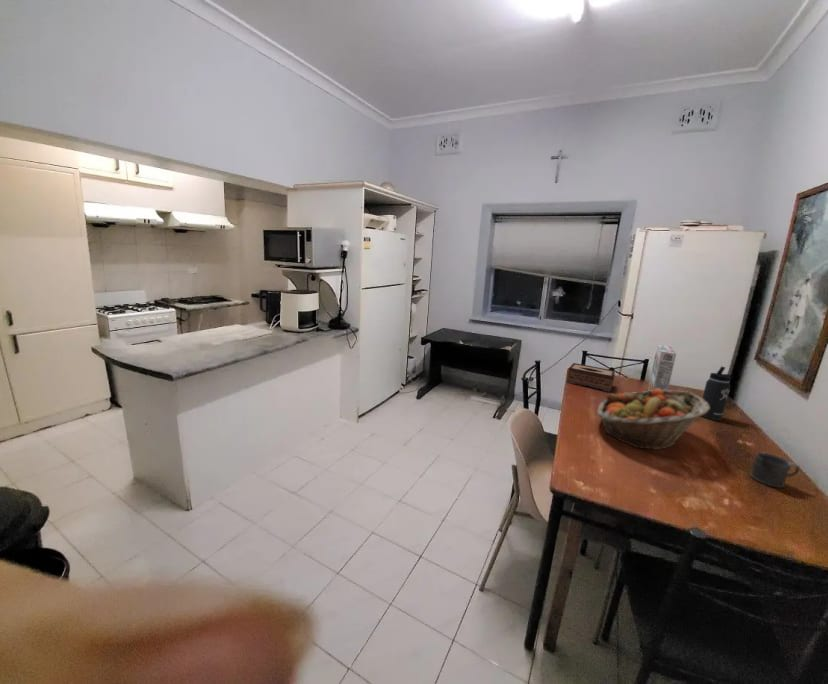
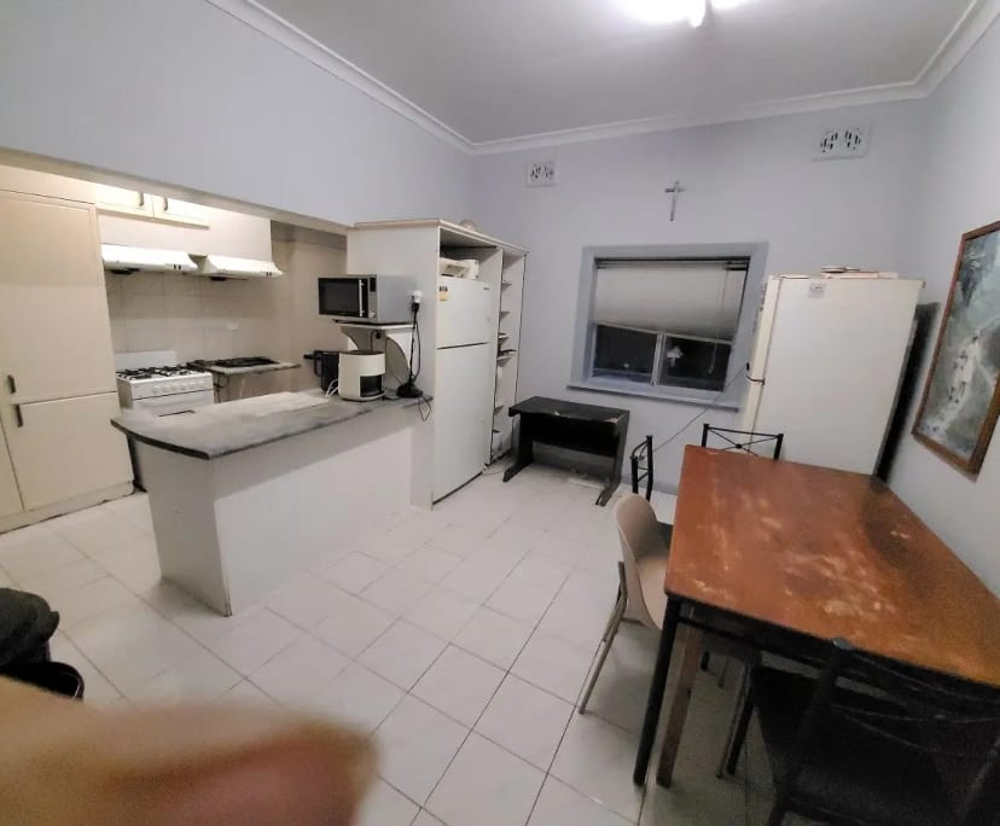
- fruit basket (647, 413)
- mug (774, 470)
- thermos bottle (717, 392)
- tissue box (590, 376)
- cereal box (660, 376)
